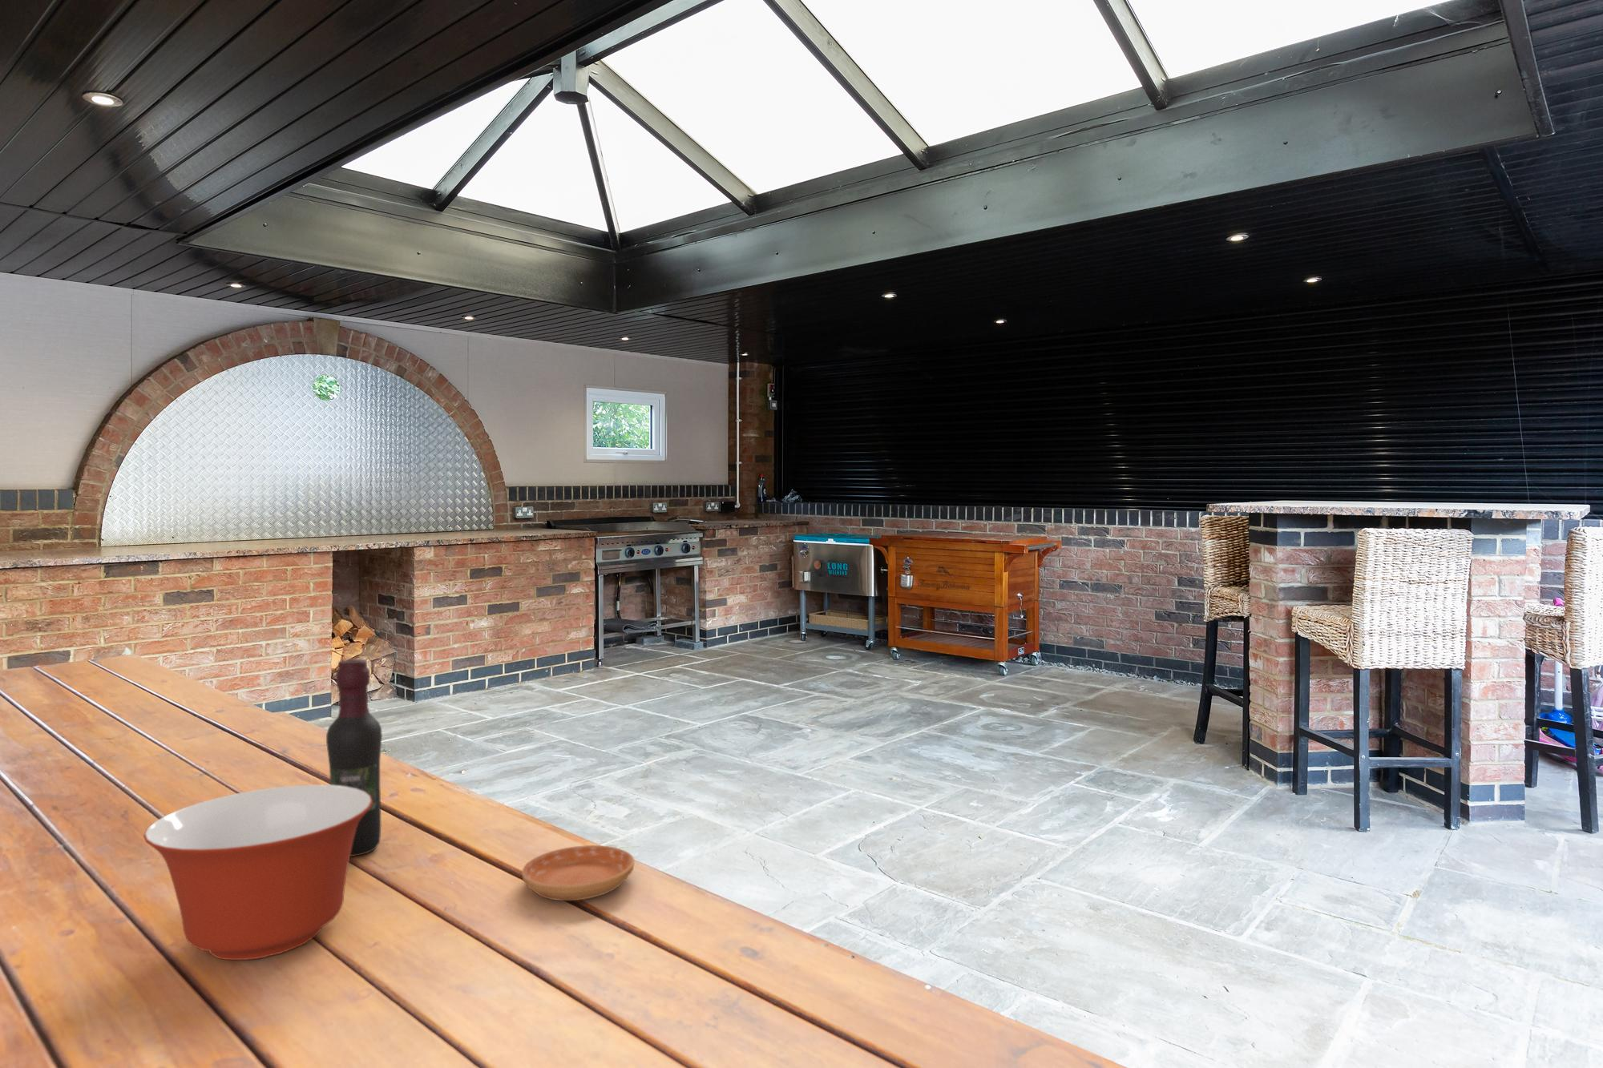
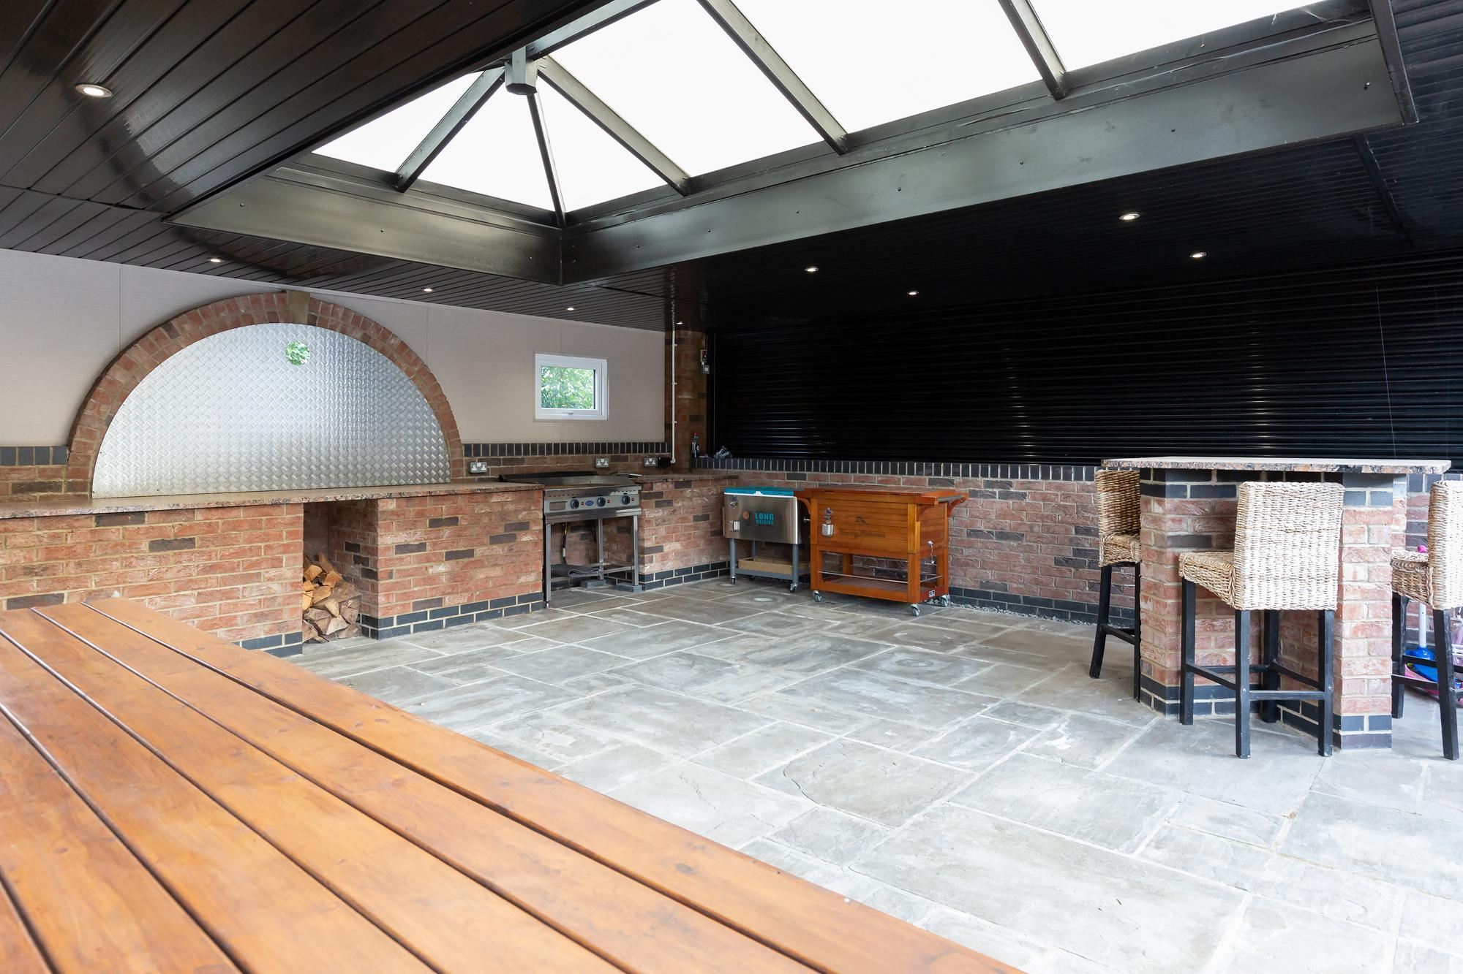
- wine bottle (354, 756)
- mixing bowl (266, 875)
- saucer (579, 874)
